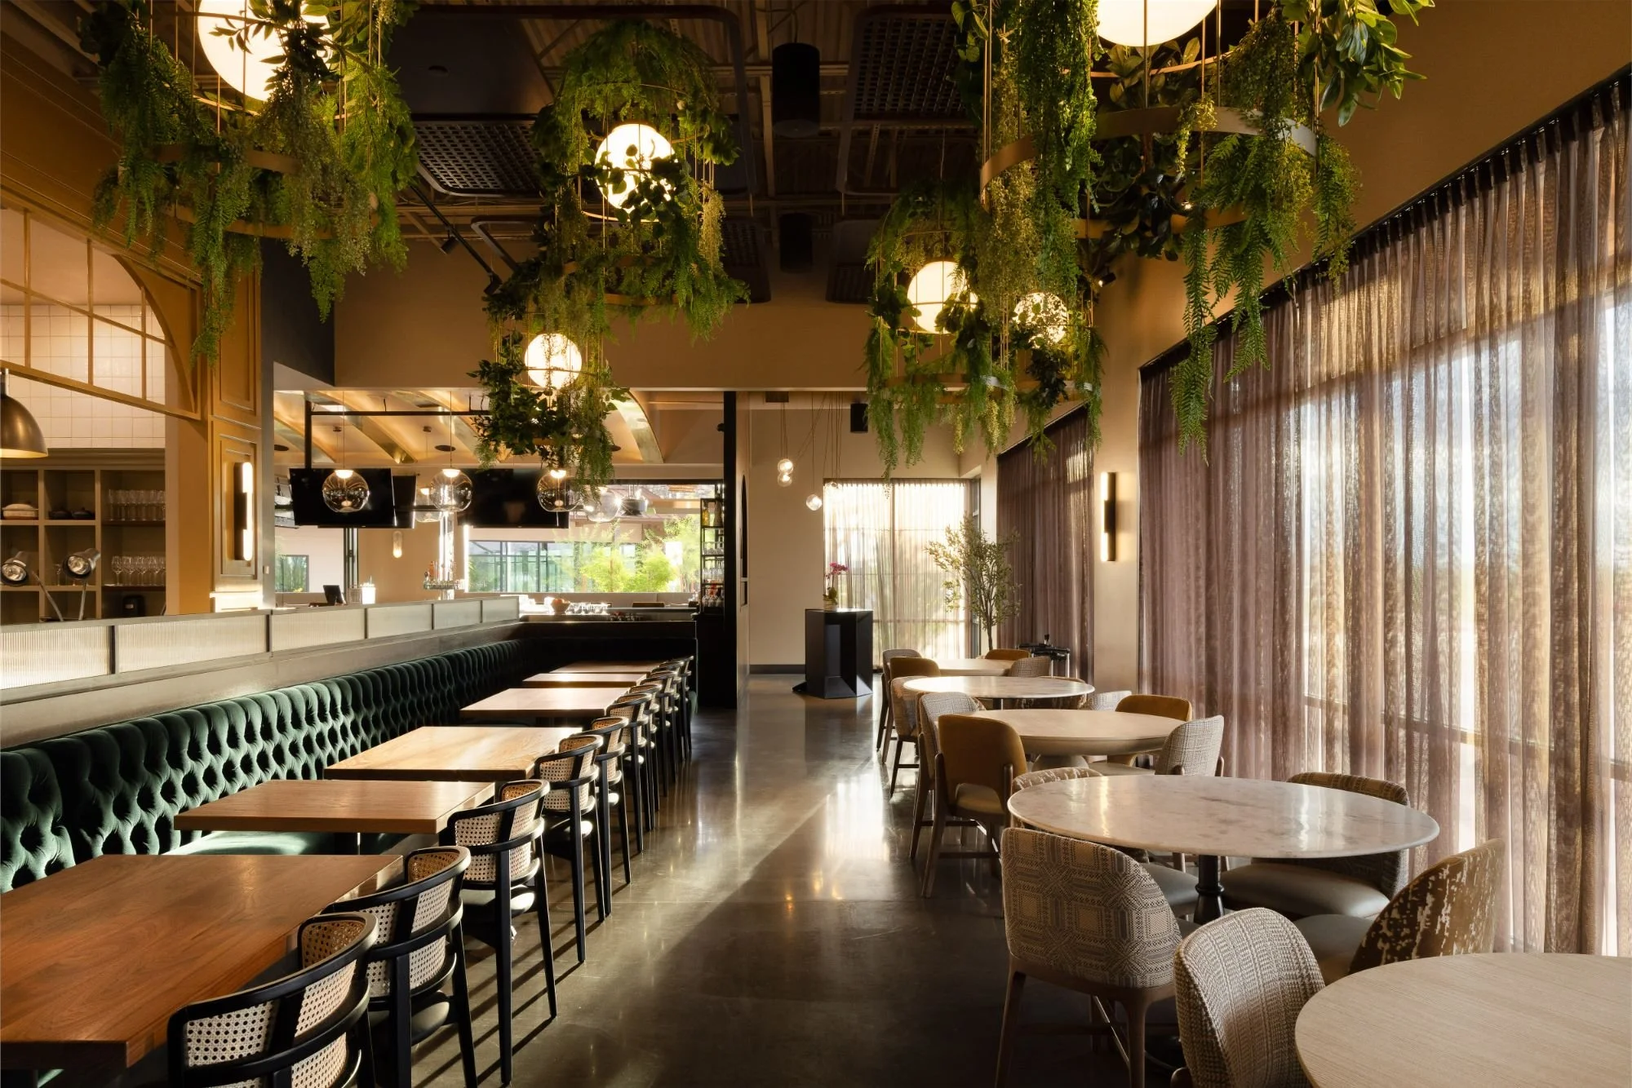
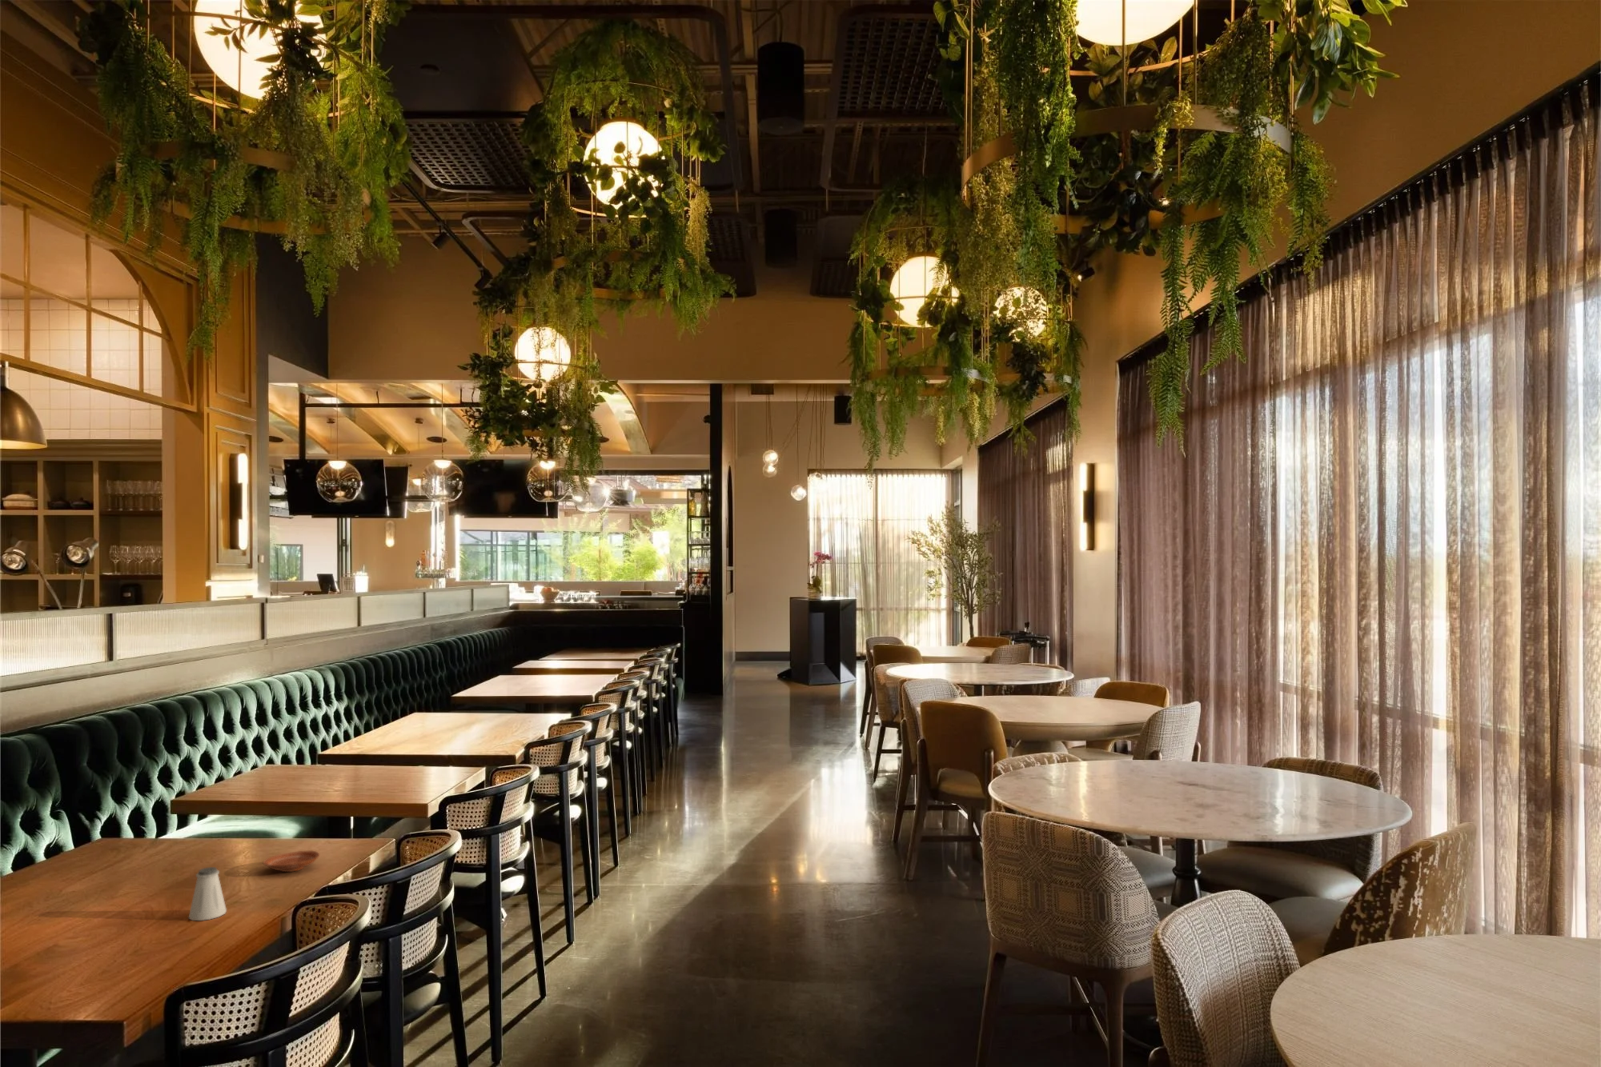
+ plate (292, 862)
+ saltshaker (207, 892)
